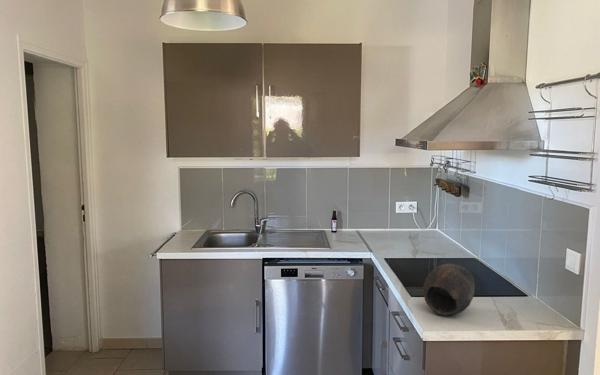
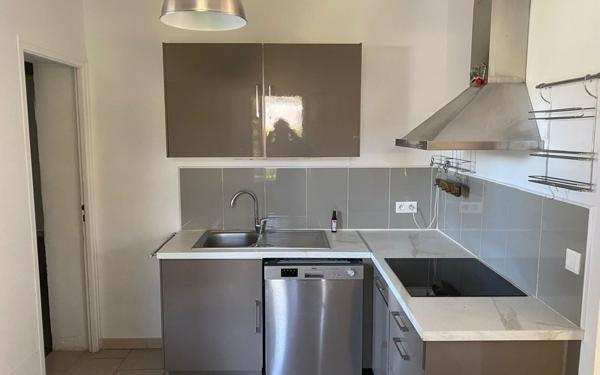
- bowl (448, 289)
